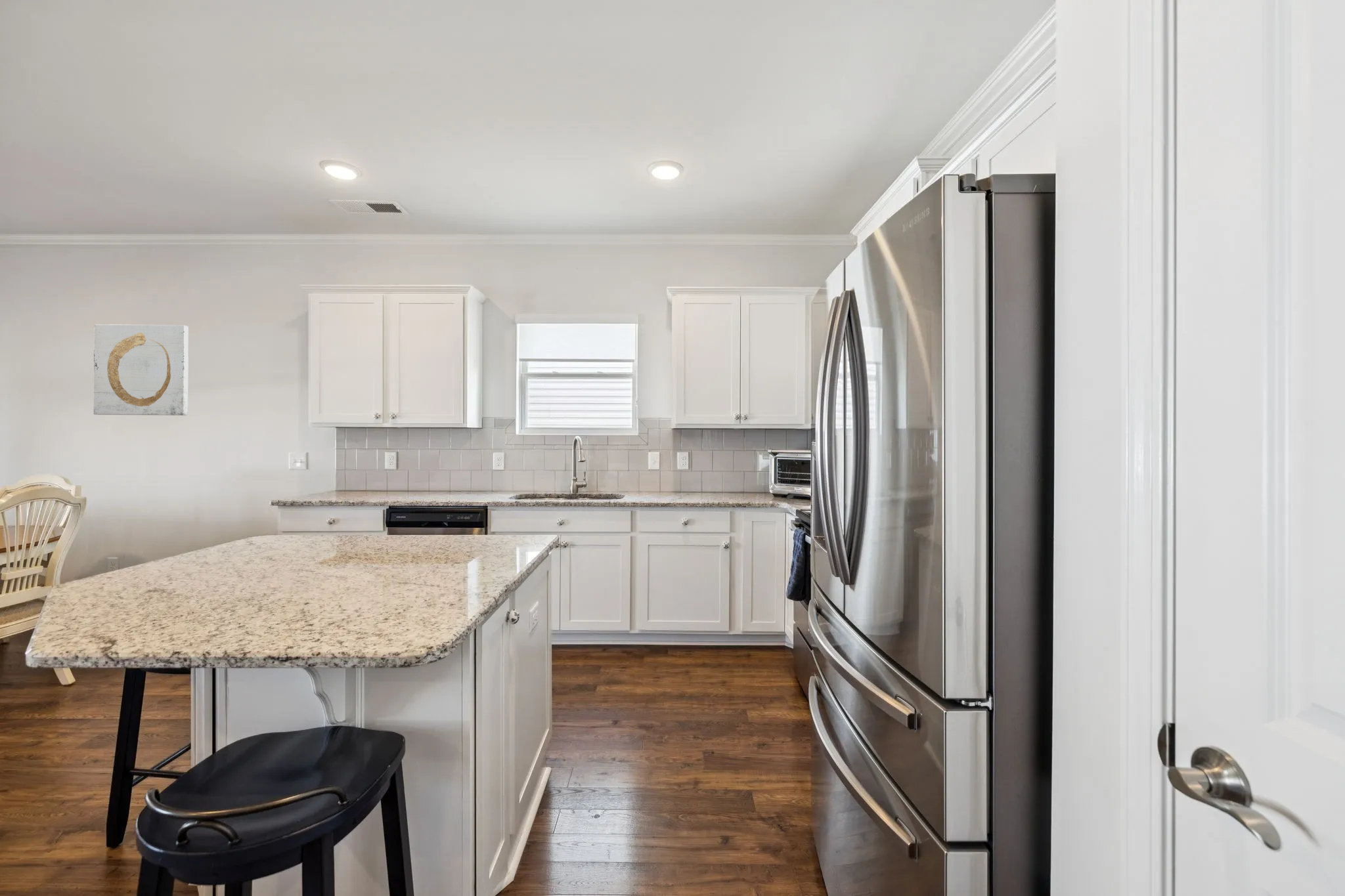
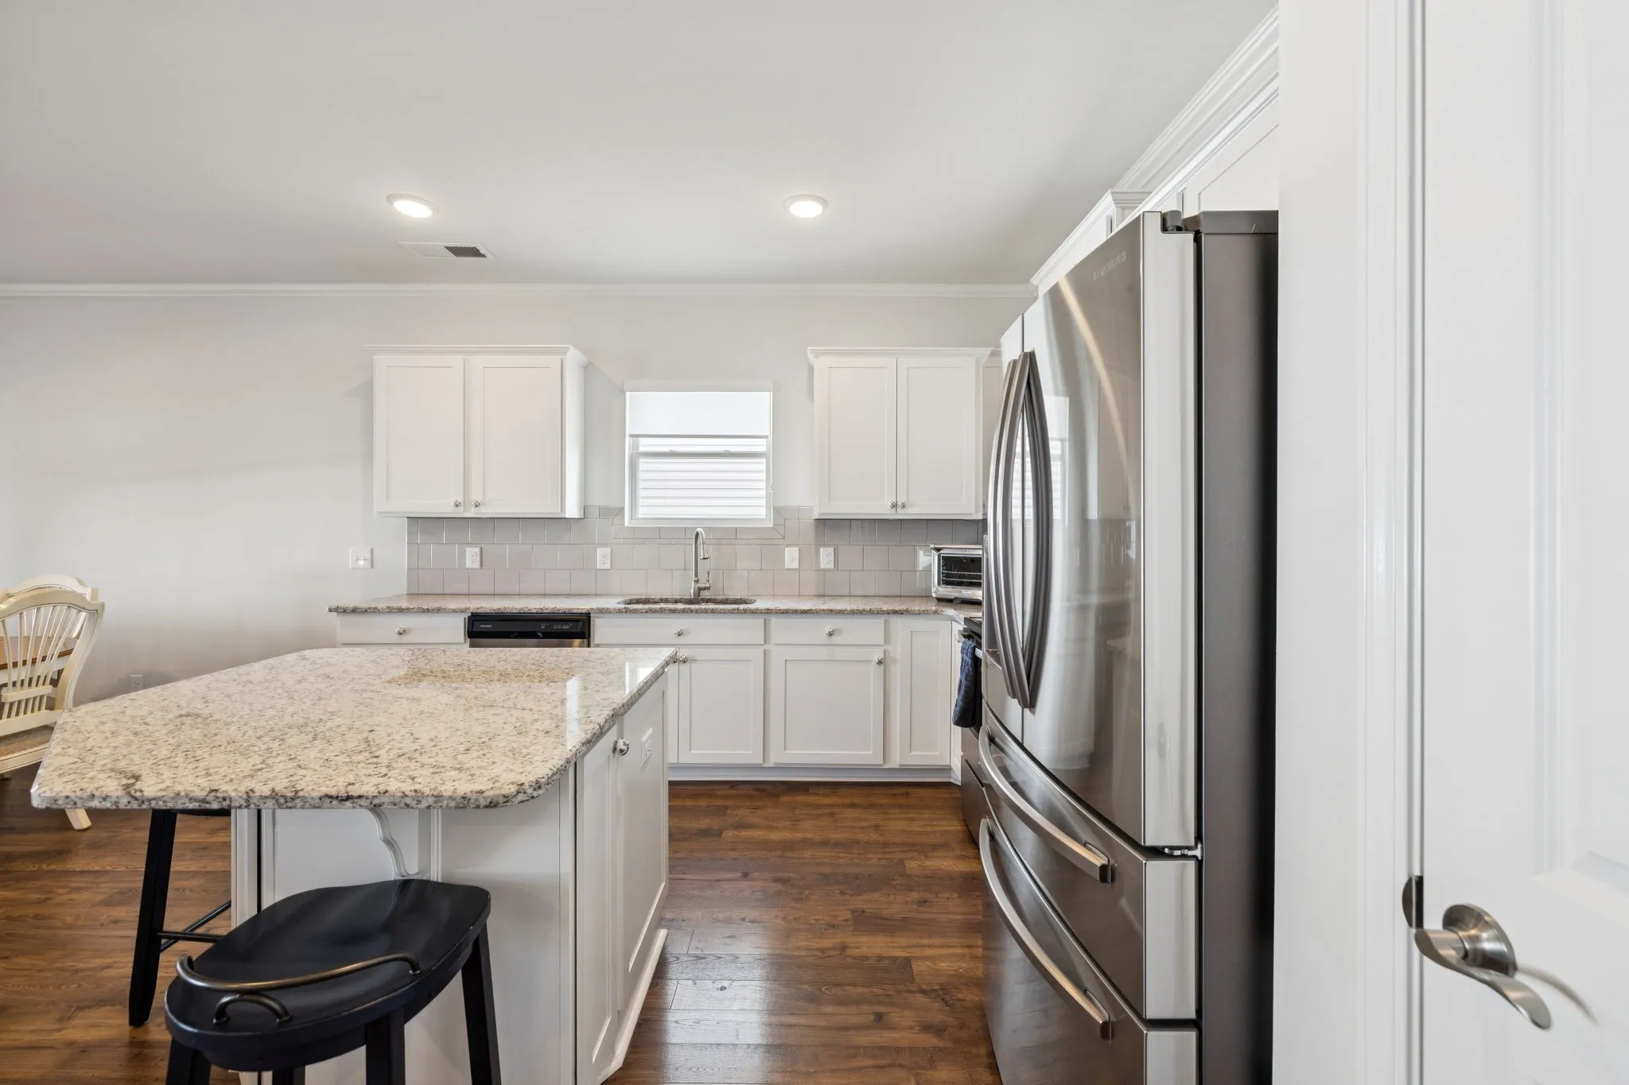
- wall art (141, 370)
